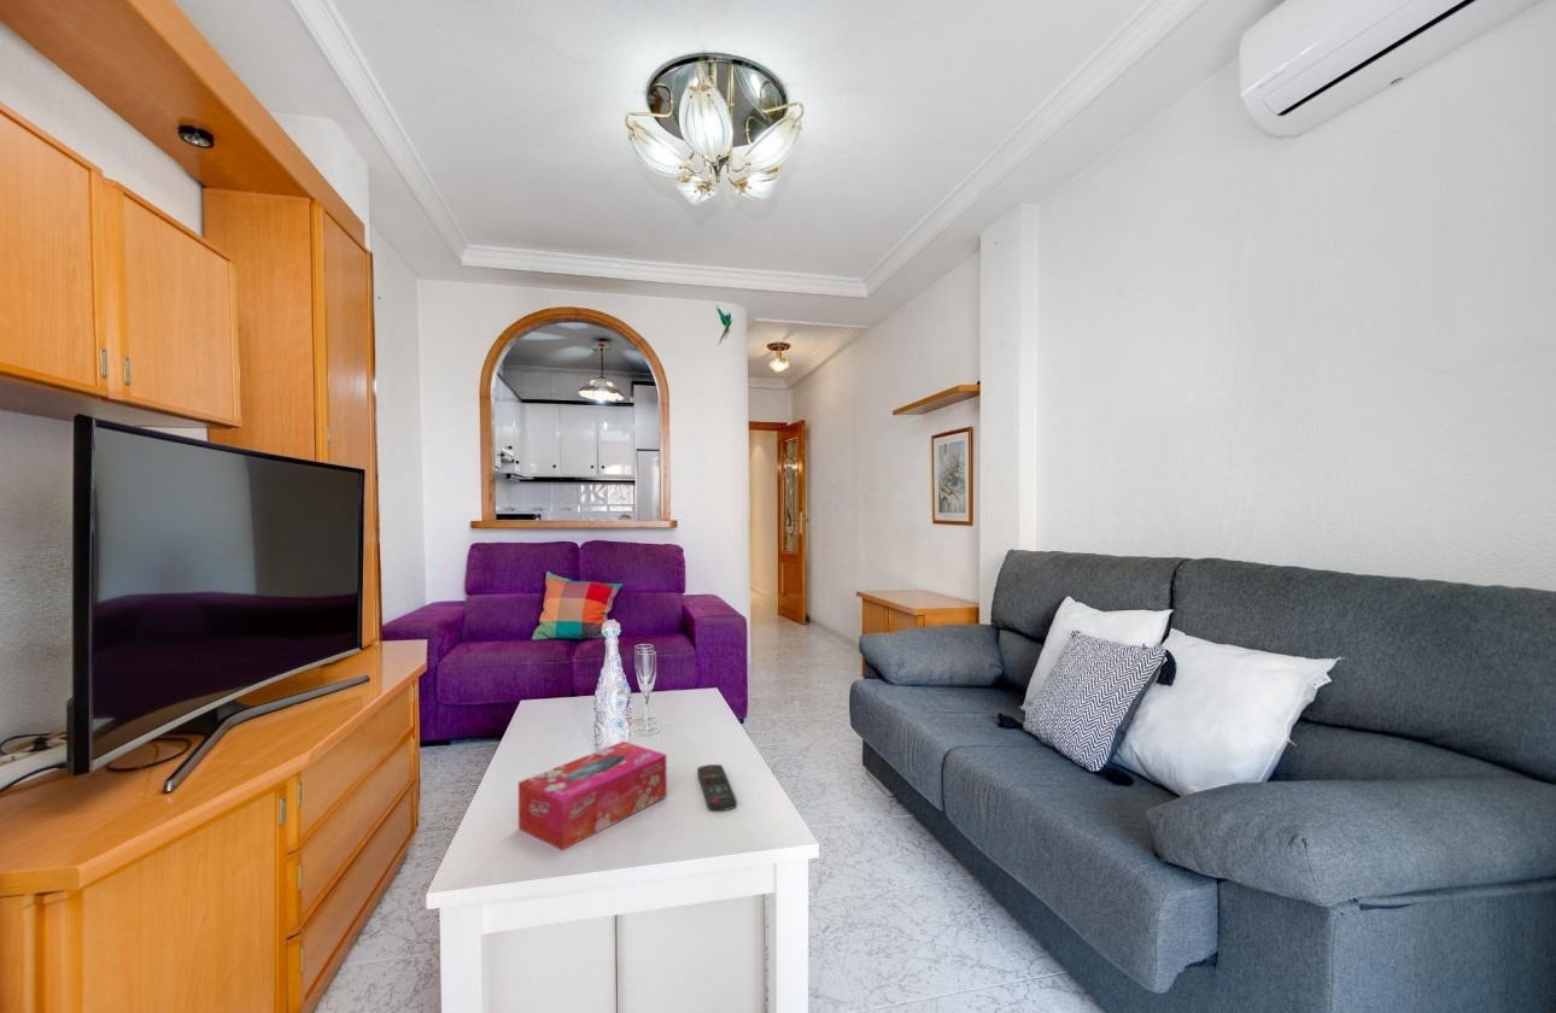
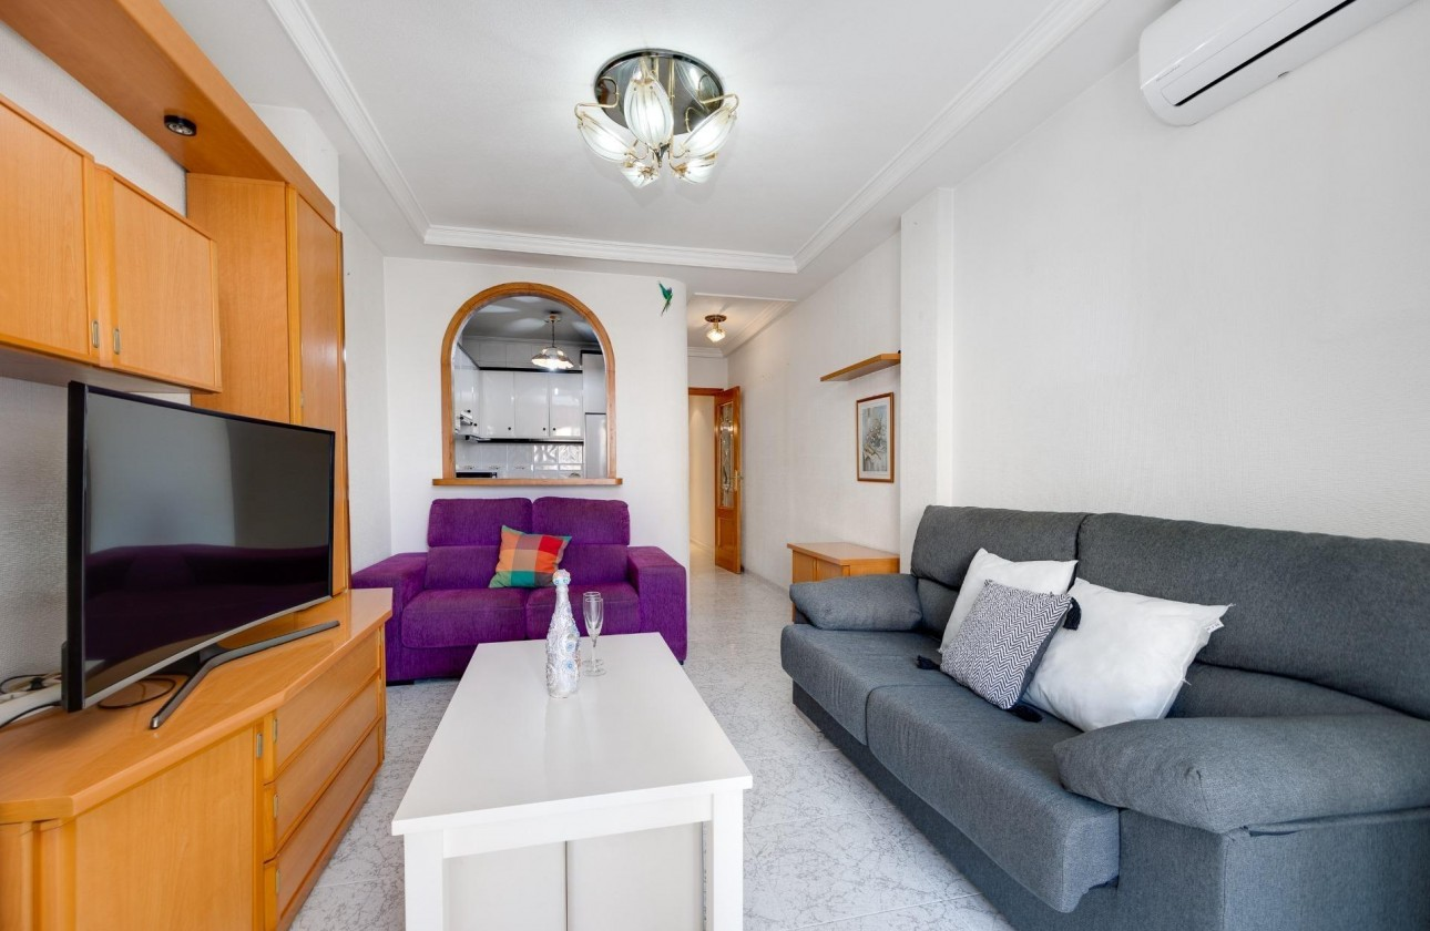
- remote control (715, 785)
- tissue box (596, 789)
